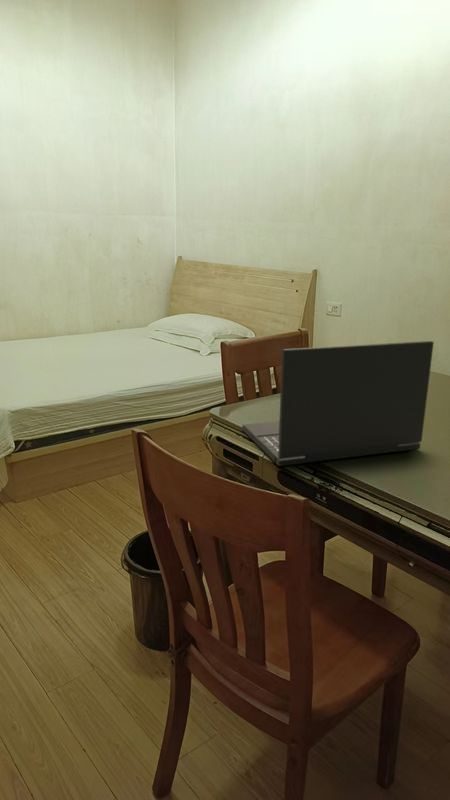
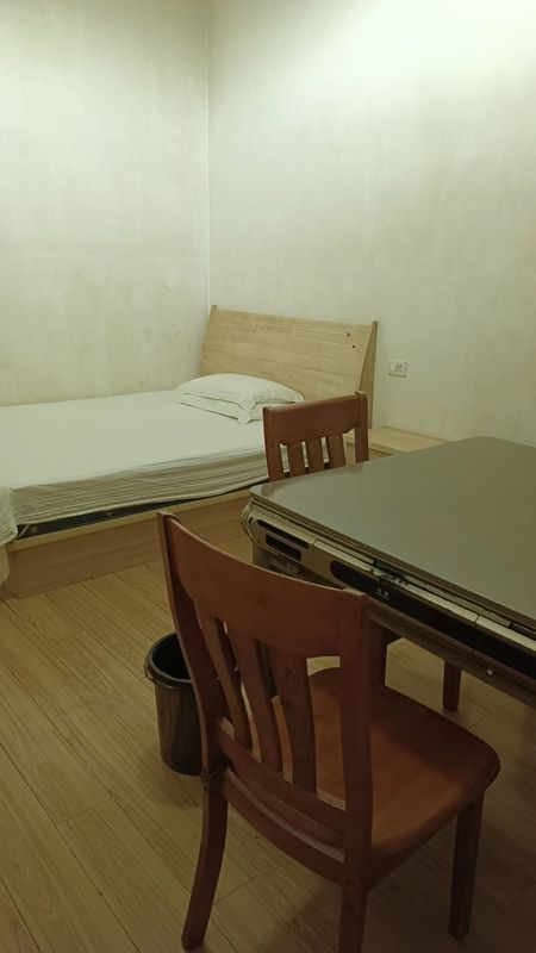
- laptop (331, 389)
